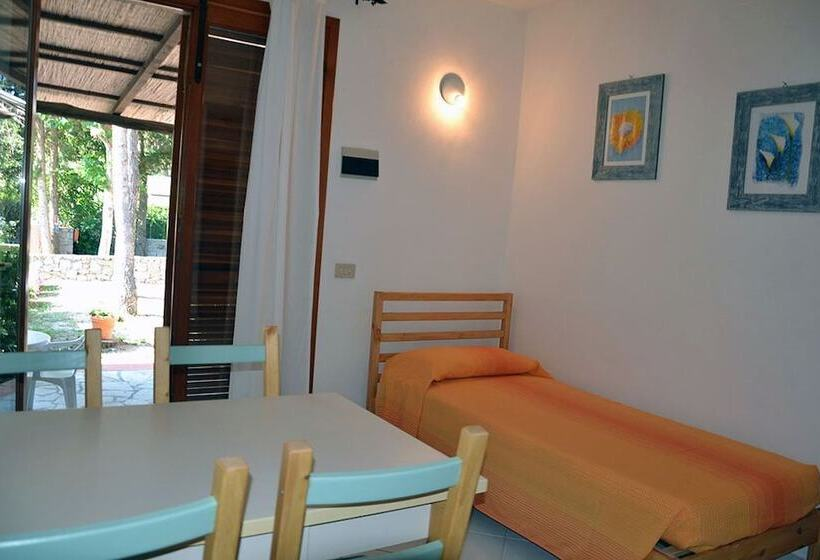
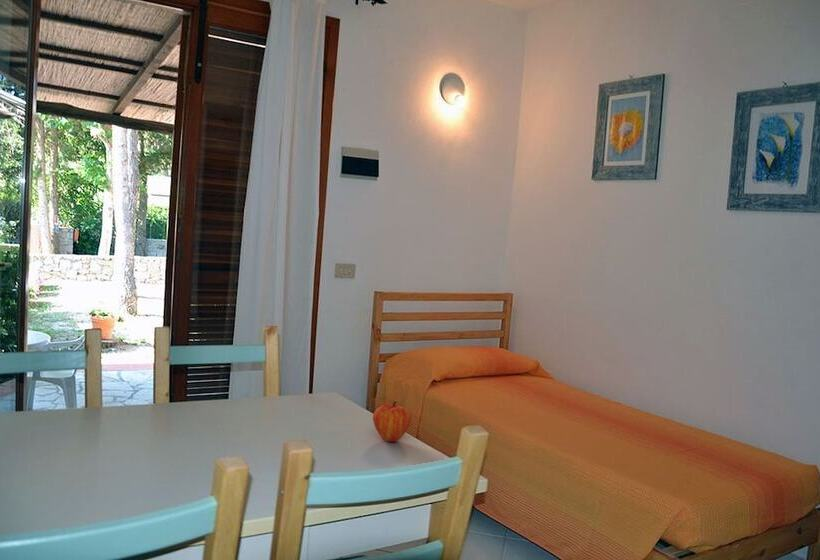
+ fruit (391, 420)
